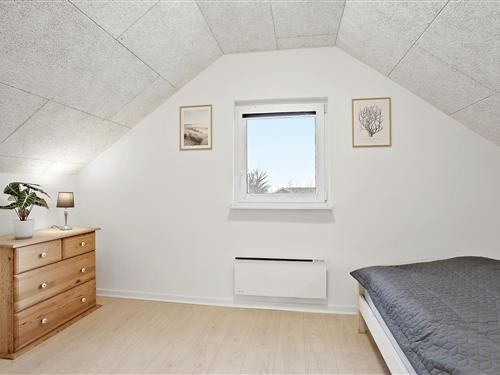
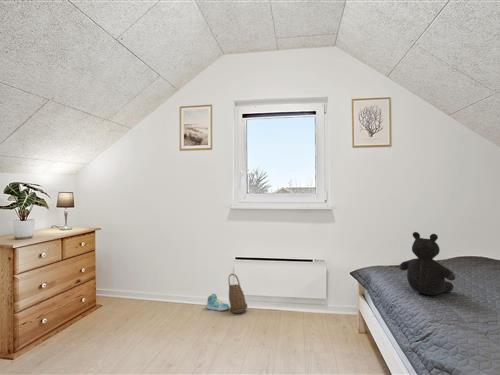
+ basket (237, 292)
+ sneaker (217, 301)
+ teddy bear (429, 261)
